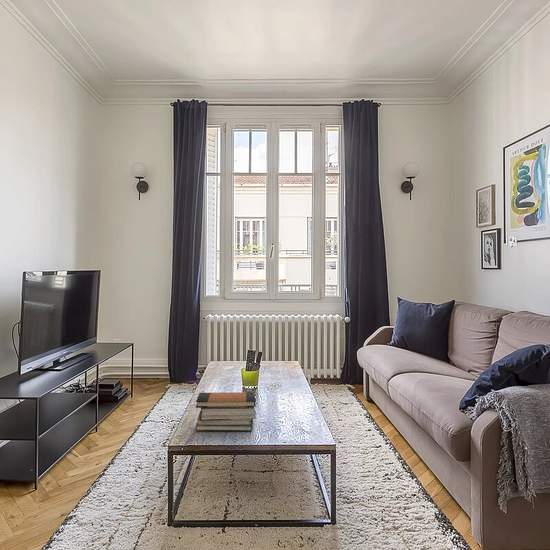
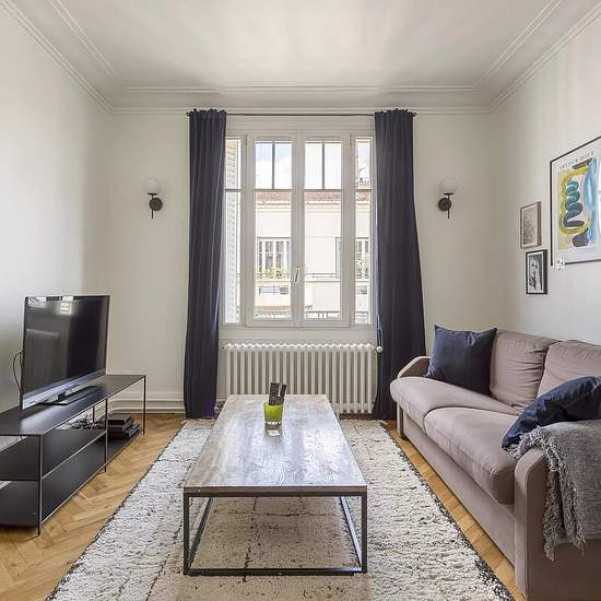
- book stack (226, 411)
